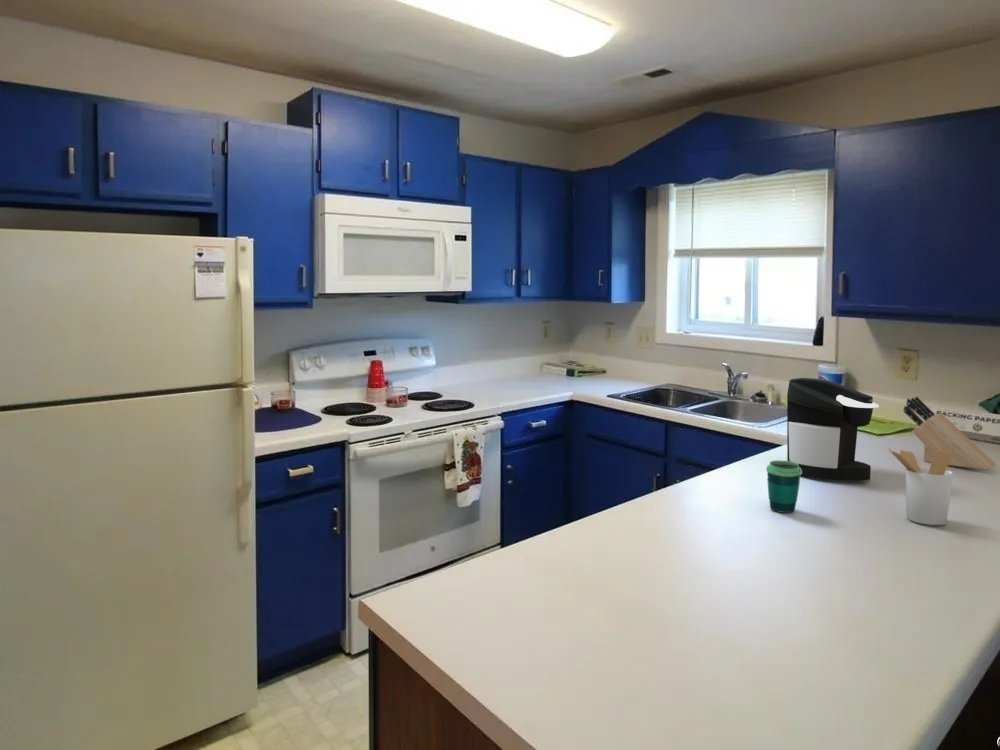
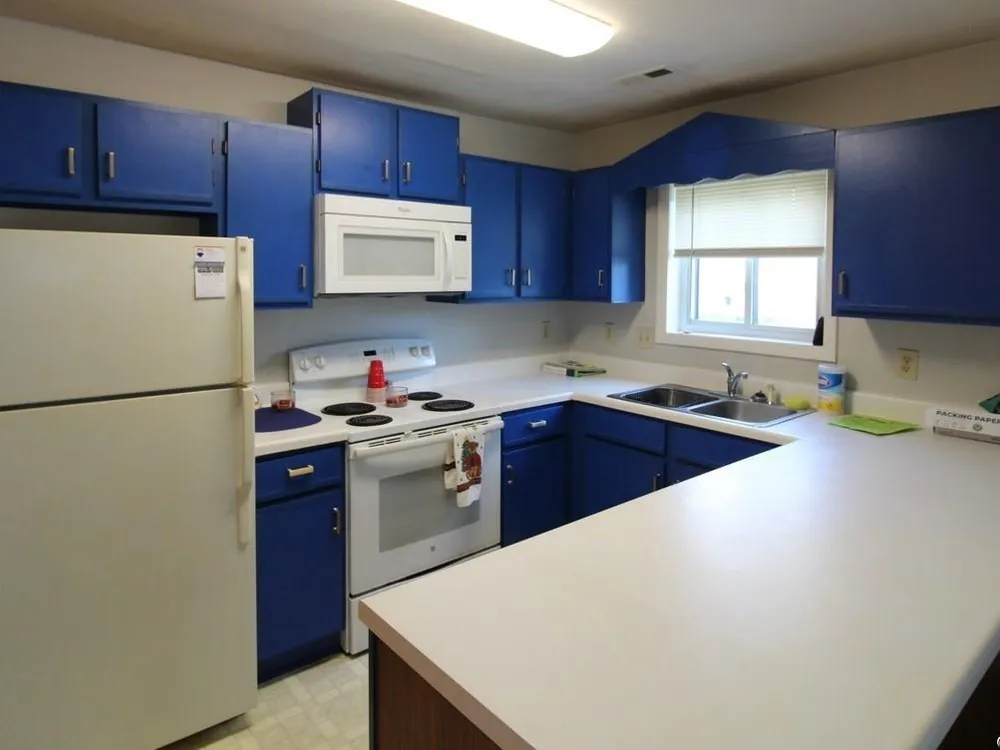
- cup (783, 486)
- coffee maker (831, 426)
- utensil holder (917, 483)
- knife block (947, 431)
